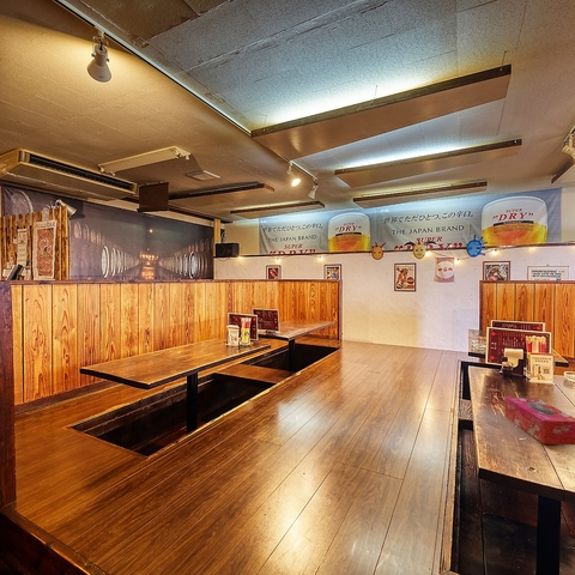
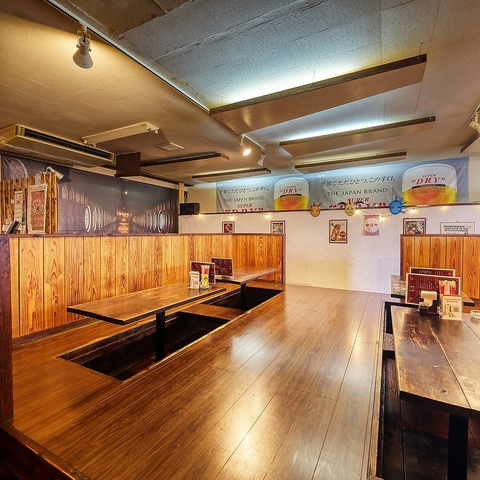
- tissue box (539, 418)
